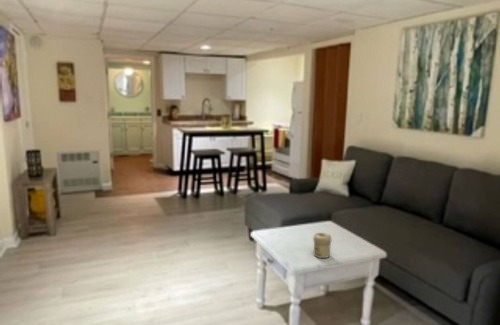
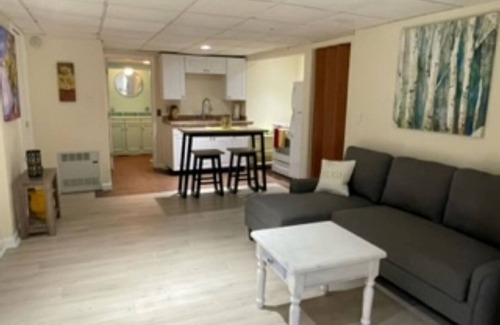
- jar (322, 245)
